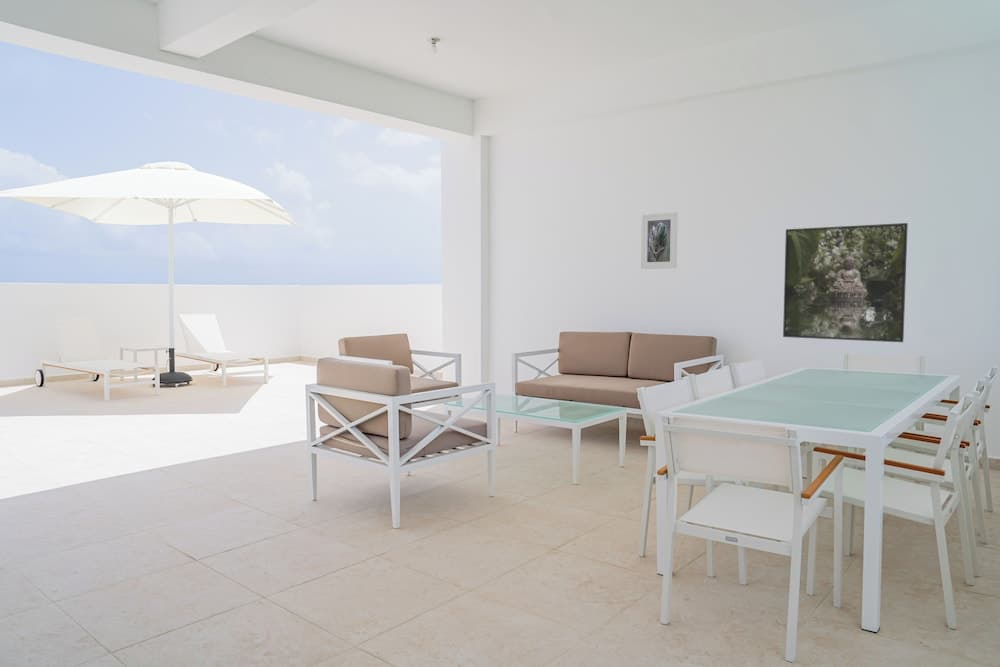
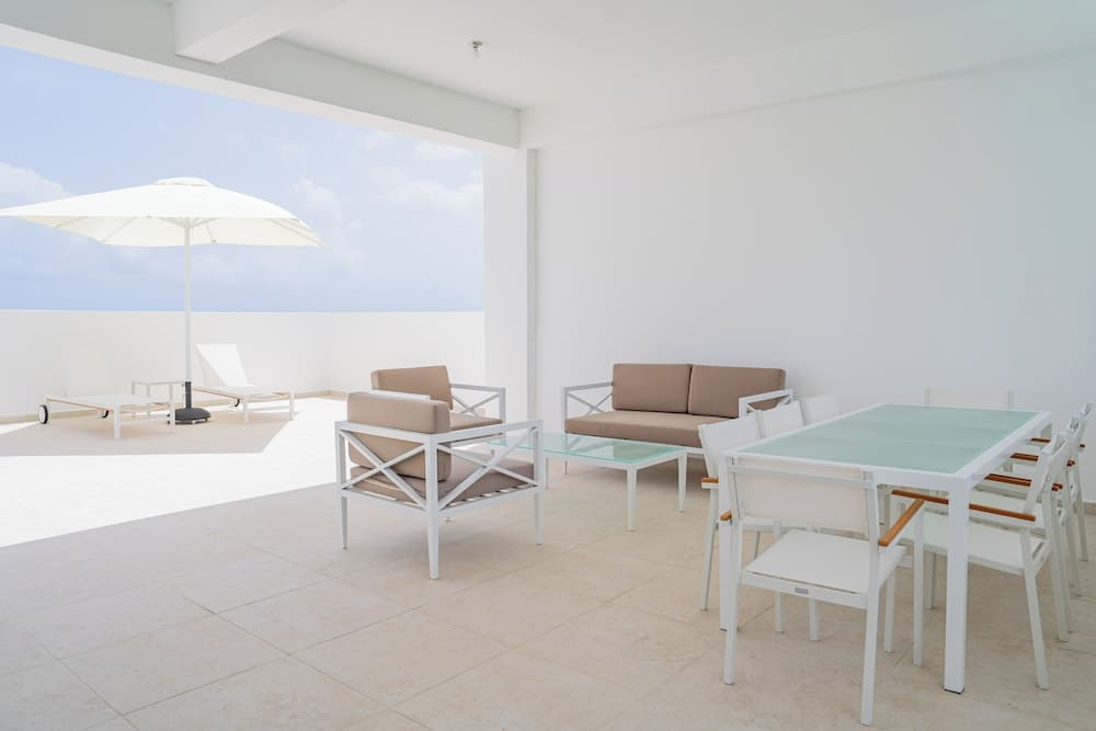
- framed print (659, 241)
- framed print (841, 283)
